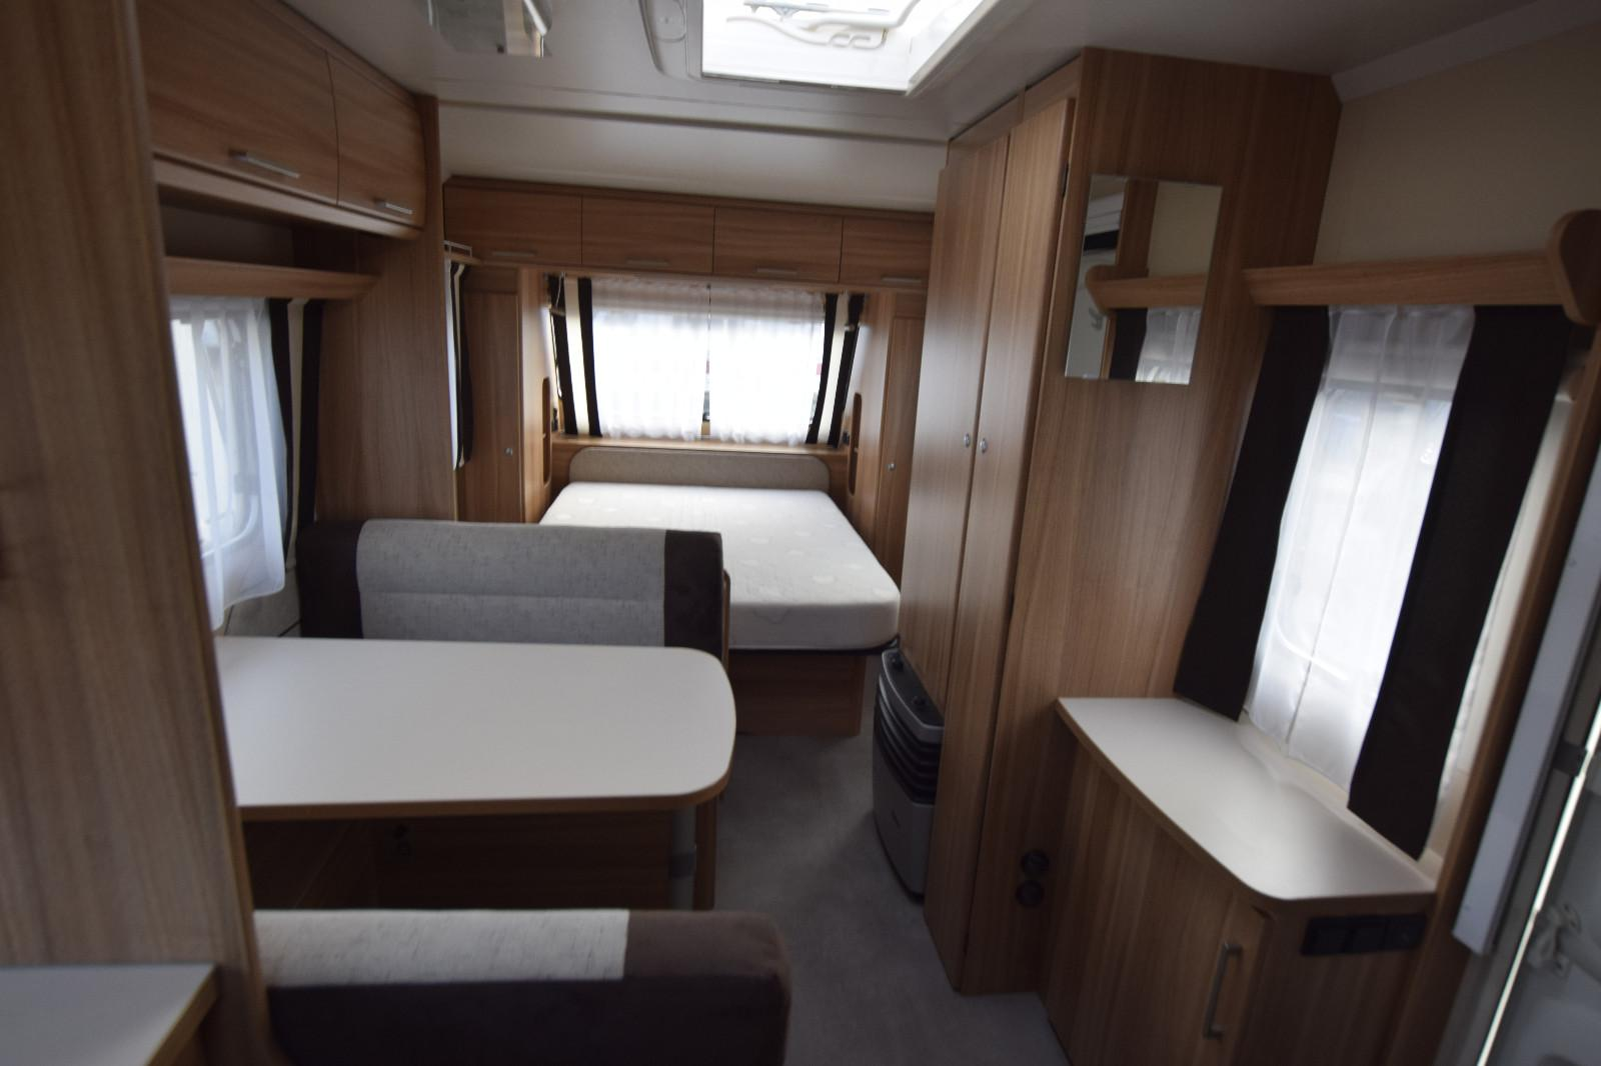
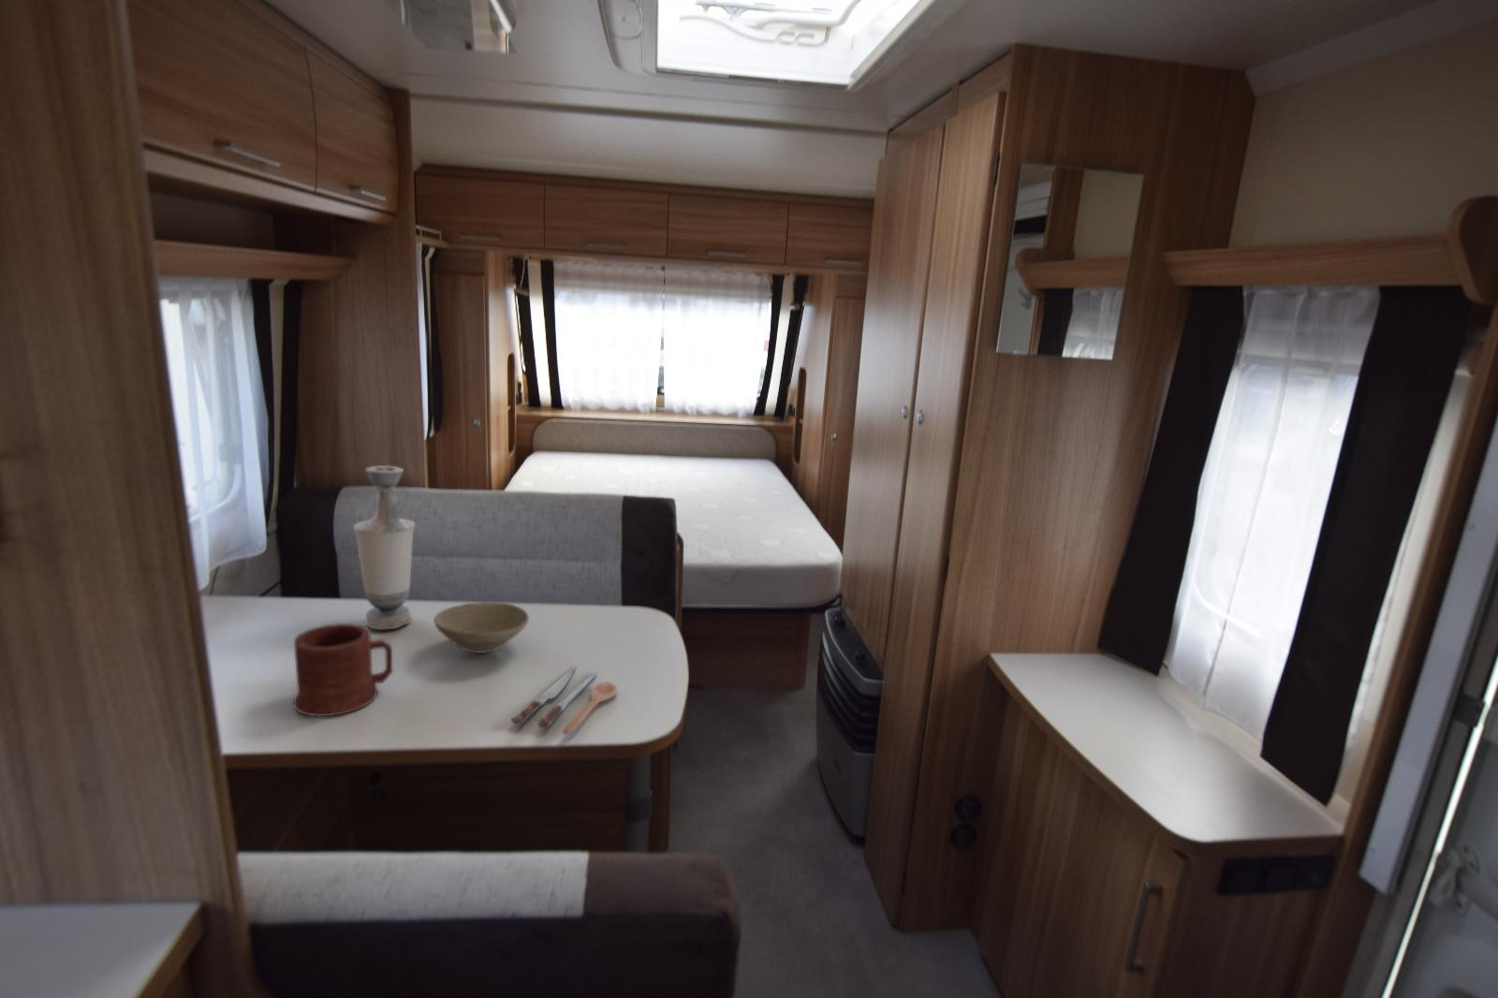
+ spoon (574, 696)
+ bowl (482, 633)
+ mug (343, 666)
+ vase (384, 547)
